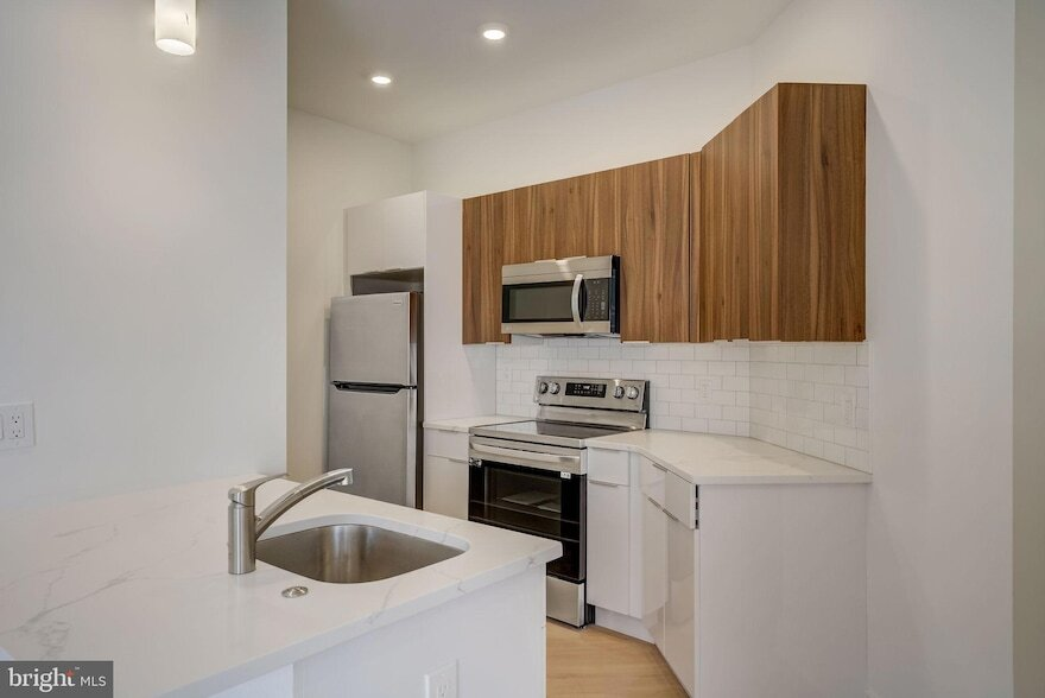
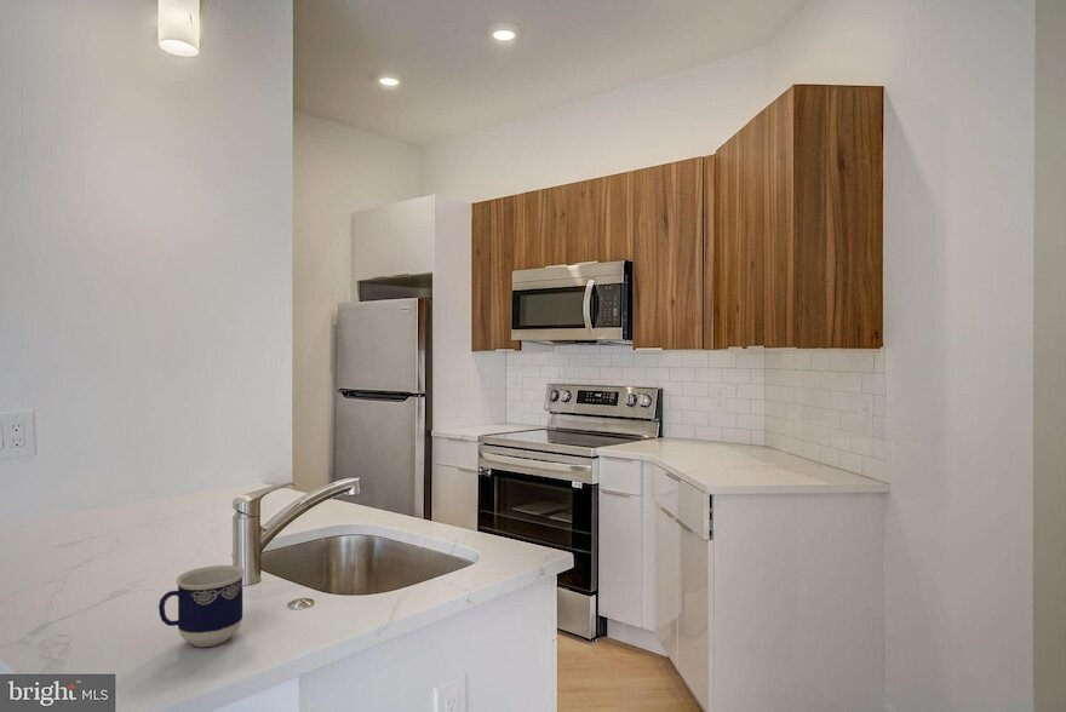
+ cup (201, 609)
